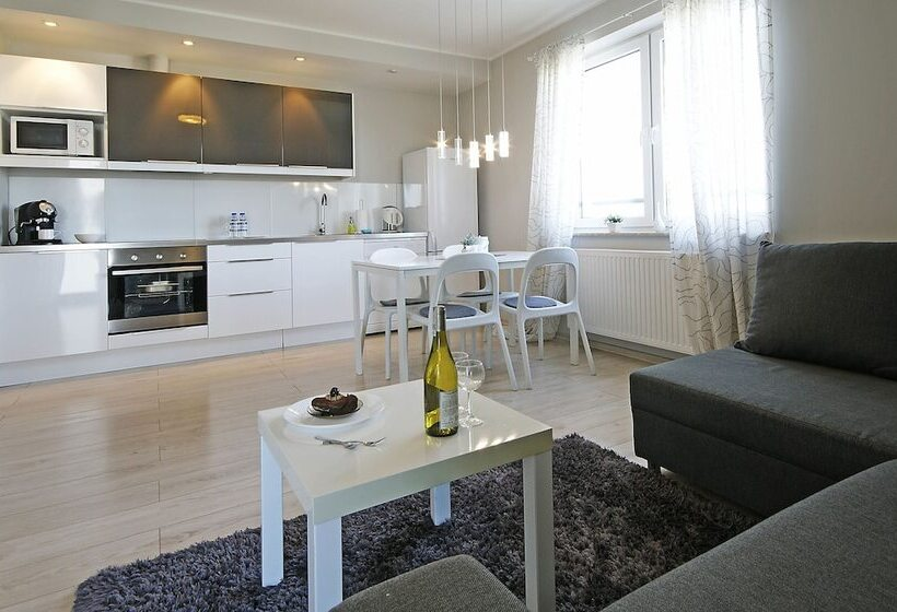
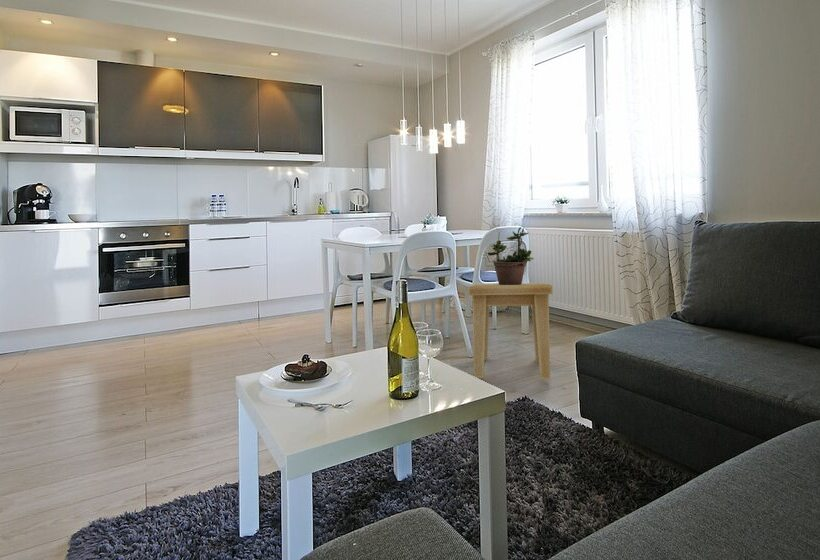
+ side table (510, 305)
+ potted plant (512, 254)
